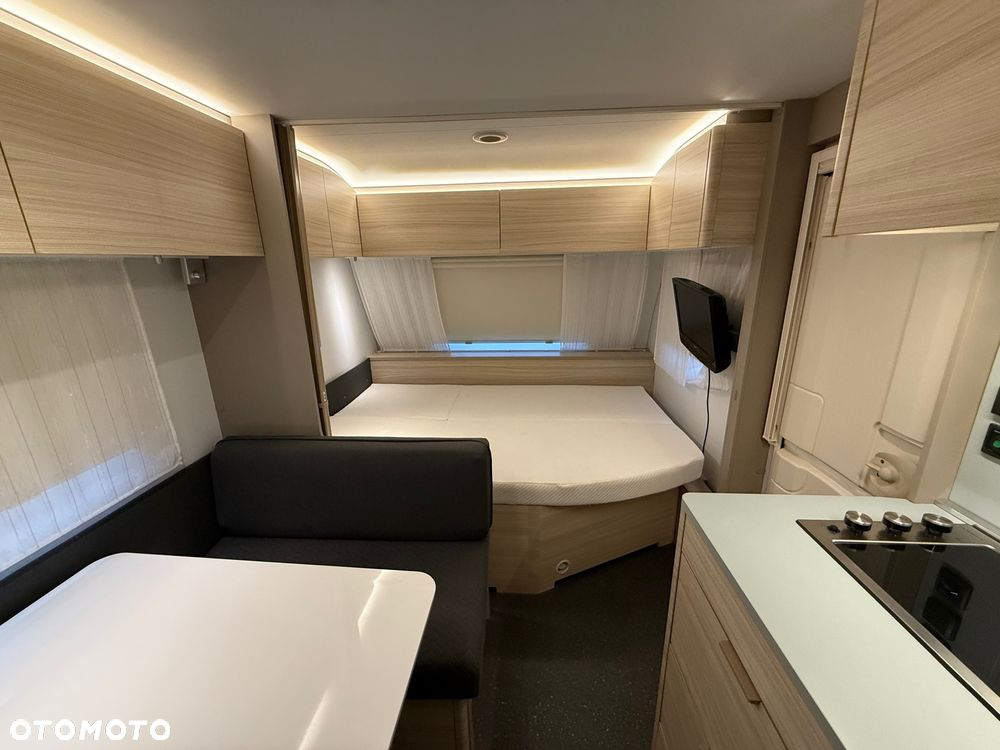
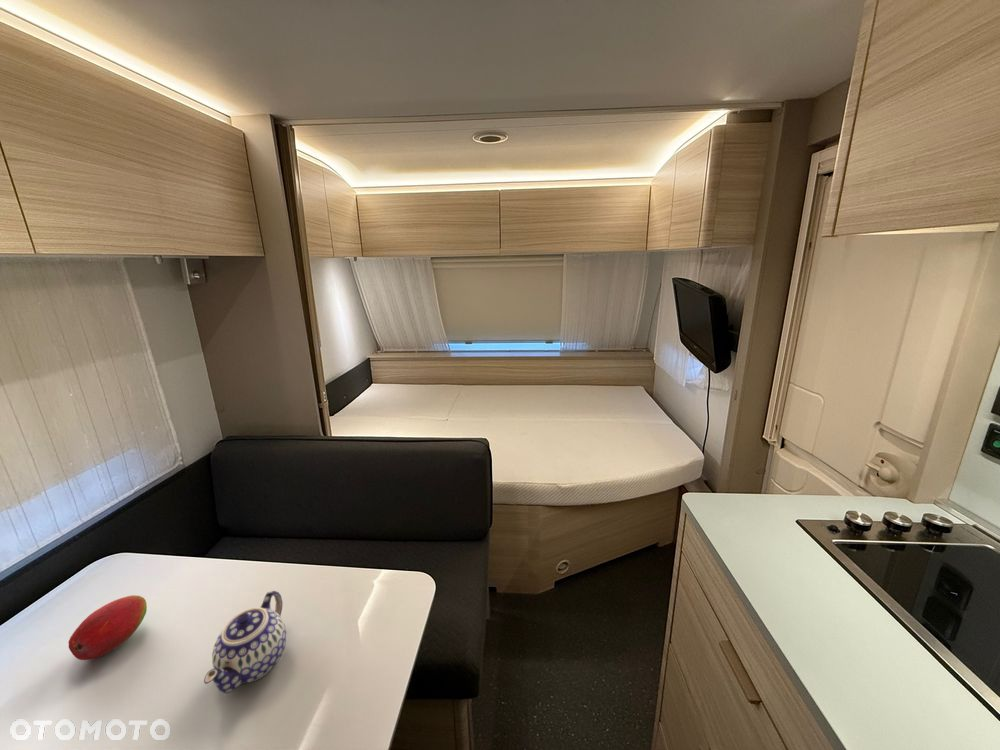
+ fruit (110, 624)
+ teapot (249, 640)
